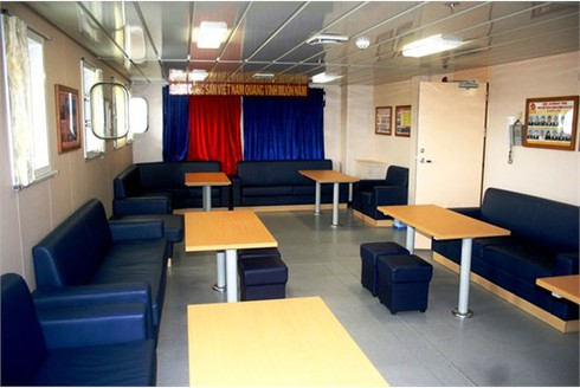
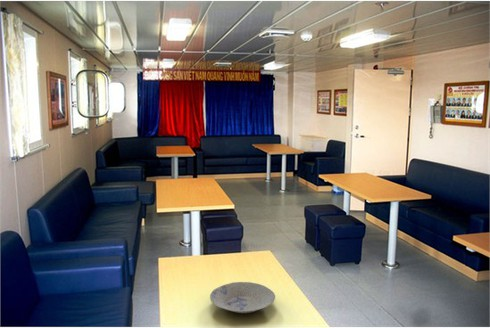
+ bowl (242, 300)
